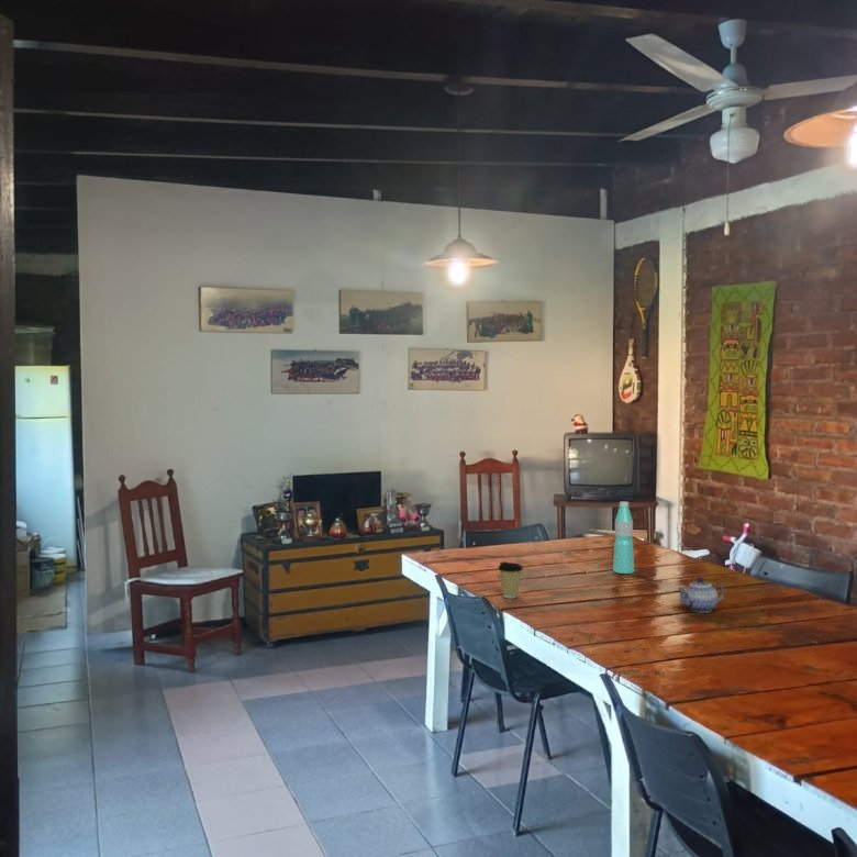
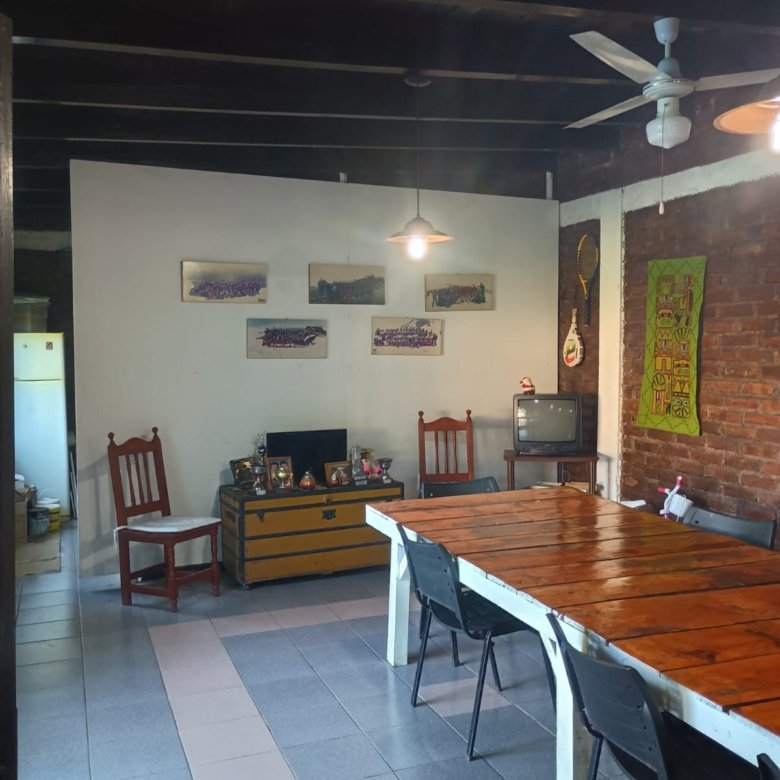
- water bottle (623, 536)
- coffee cup (510, 579)
- teapot (700, 593)
